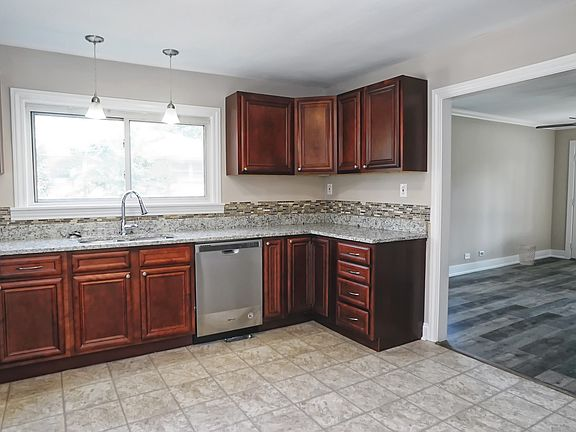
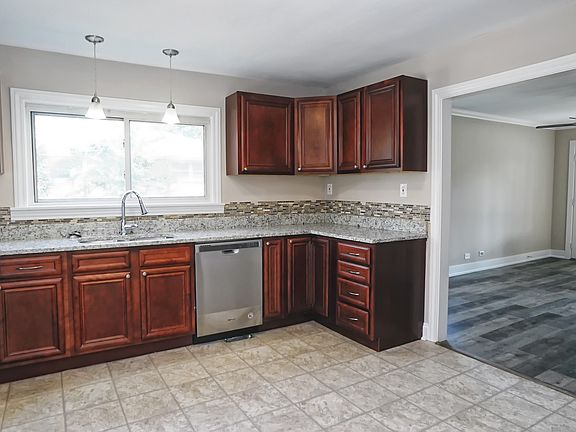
- wastebasket (526, 254)
